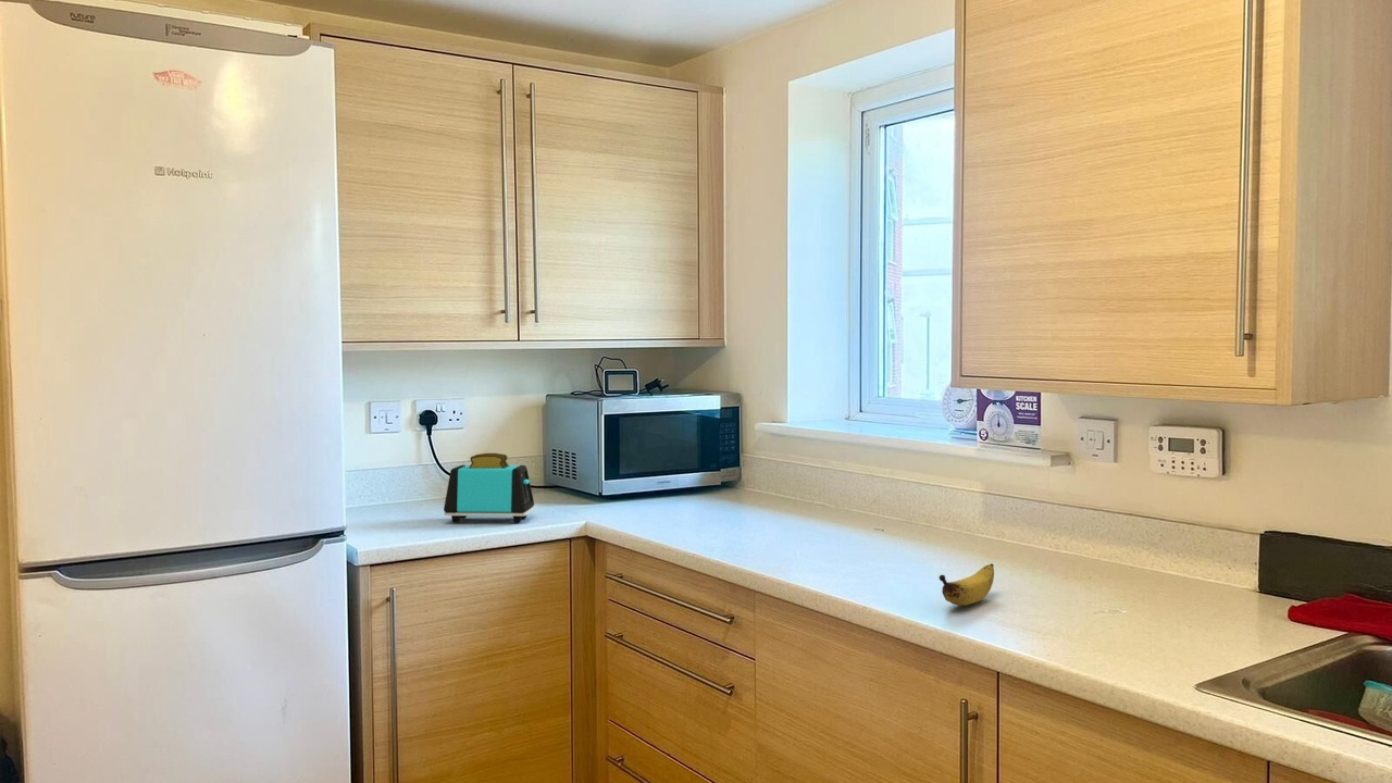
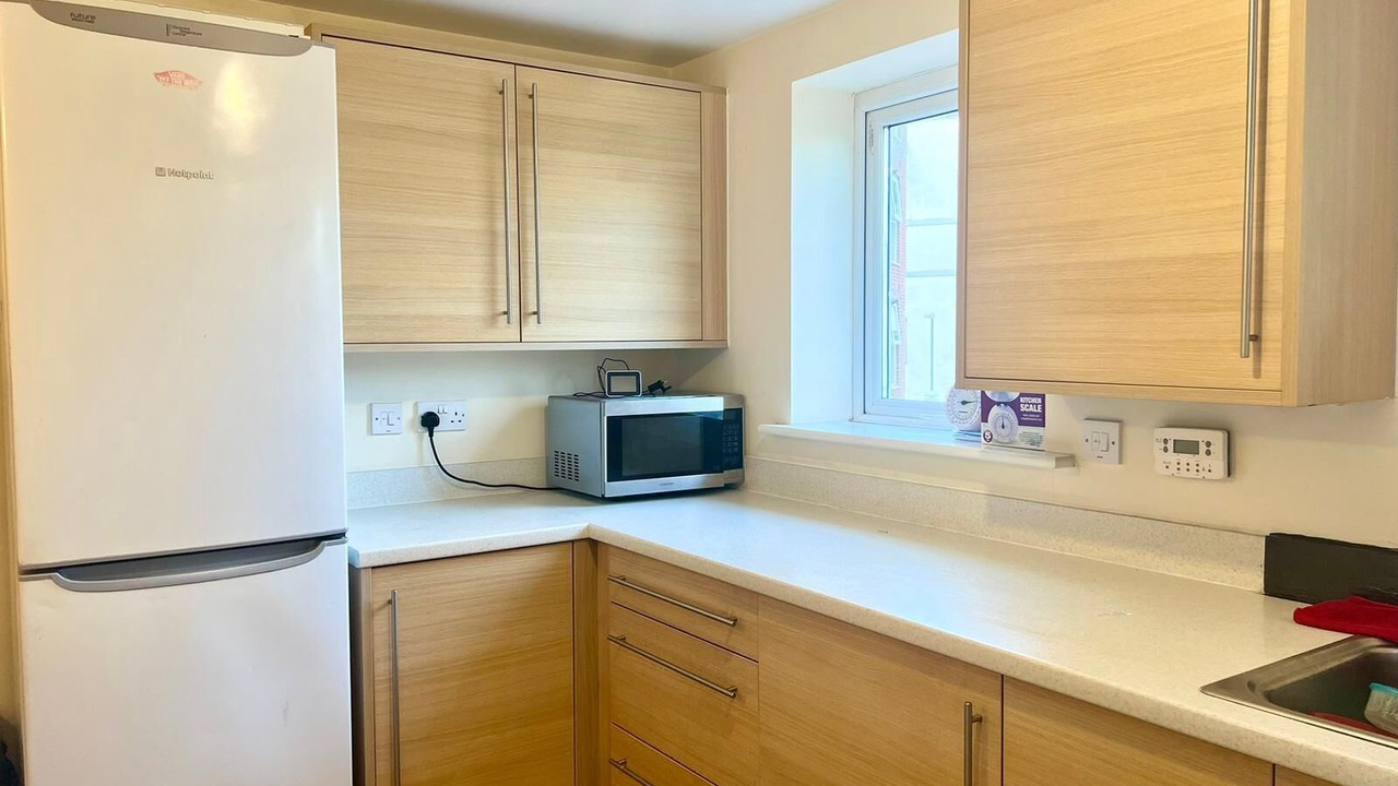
- banana (967, 584)
- toaster (489, 486)
